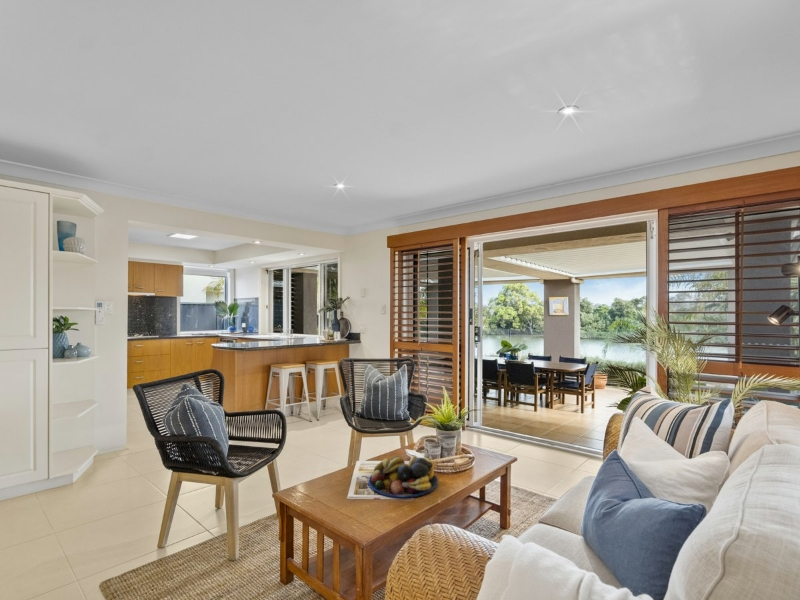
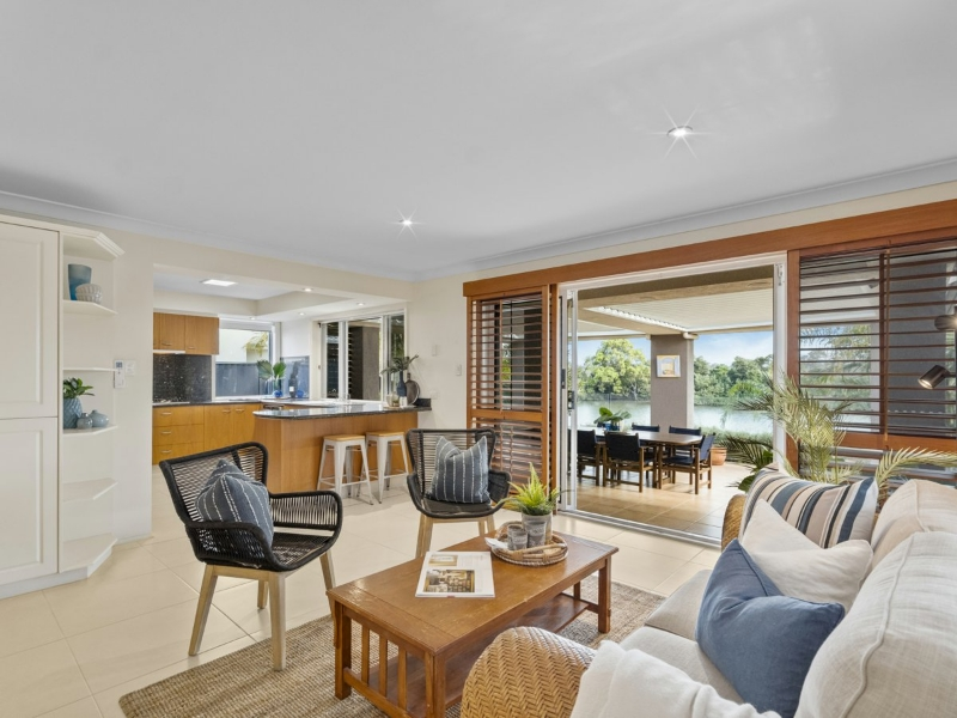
- fruit bowl (402, 469)
